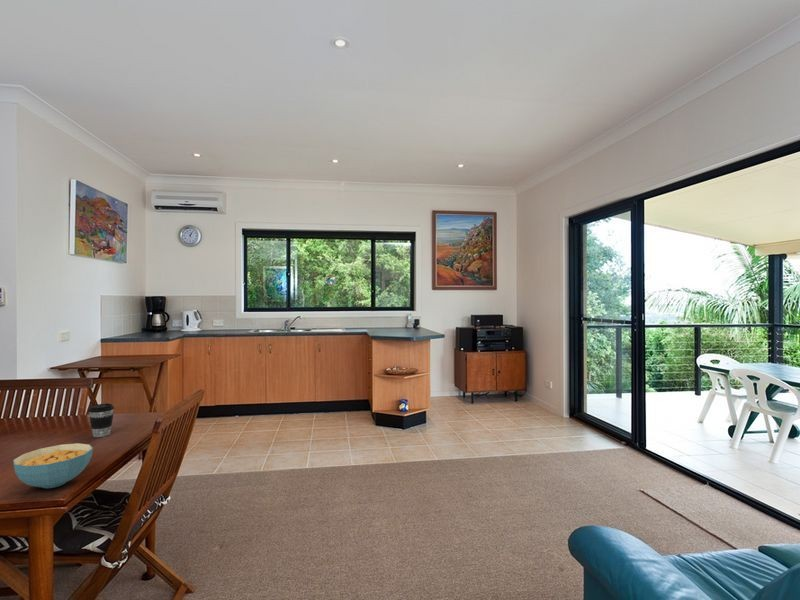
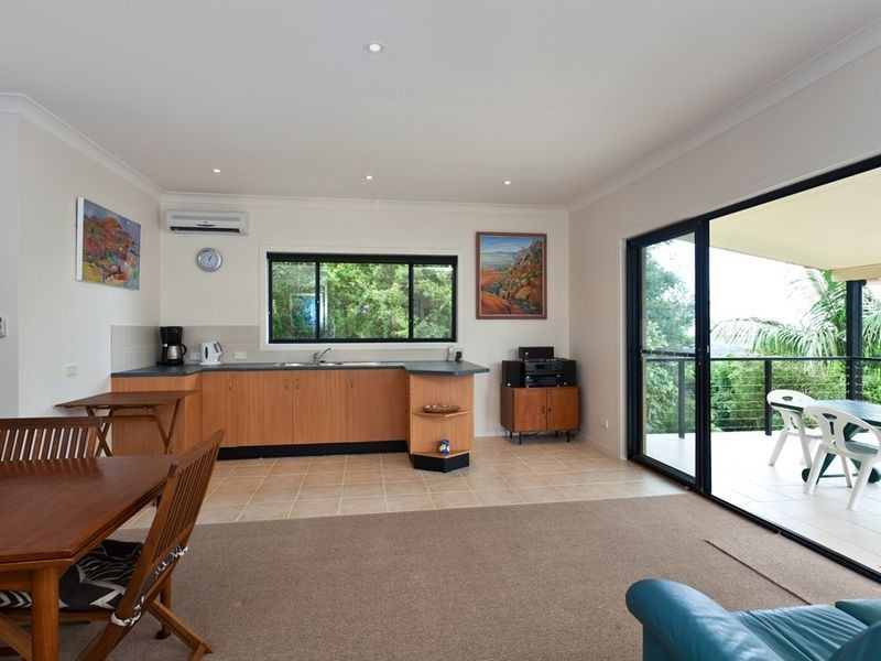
- coffee cup (101, 420)
- cereal bowl (54, 469)
